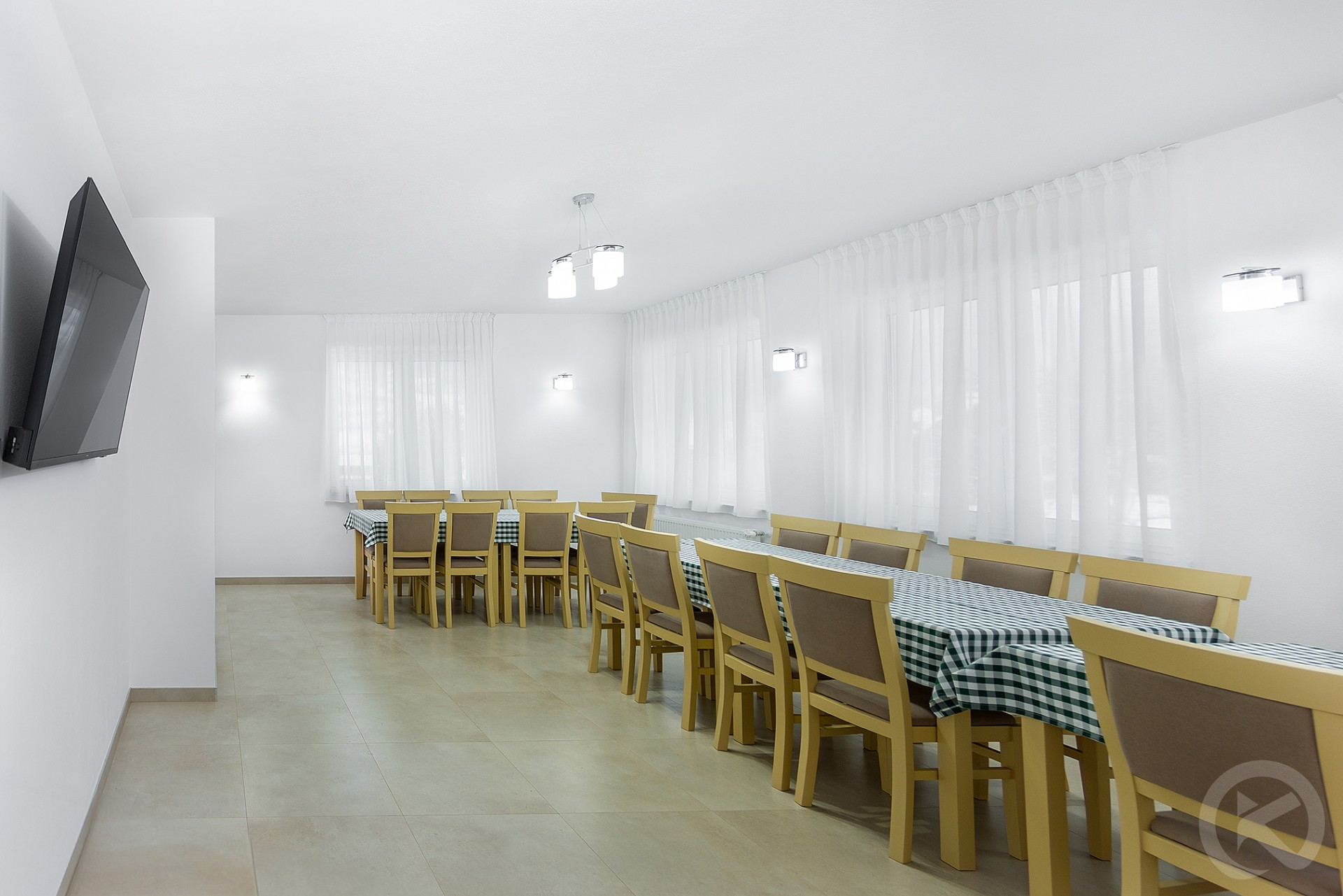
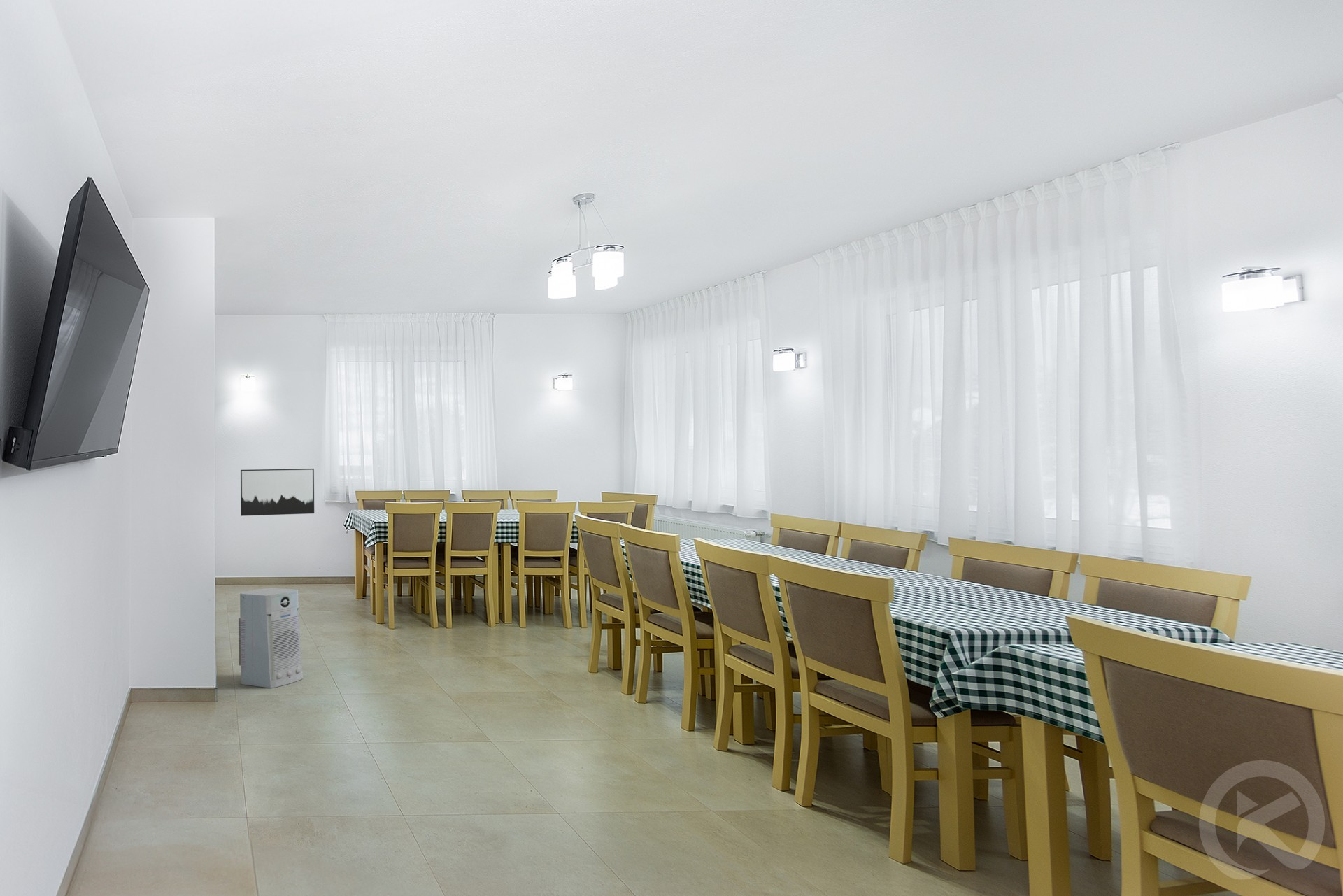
+ air purifier (269, 636)
+ wall art (278, 492)
